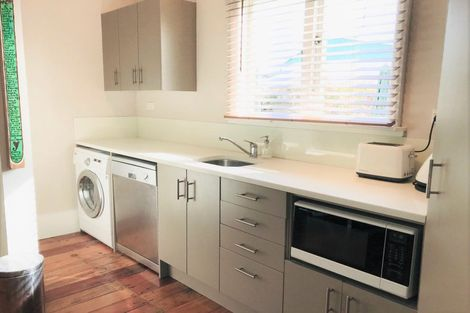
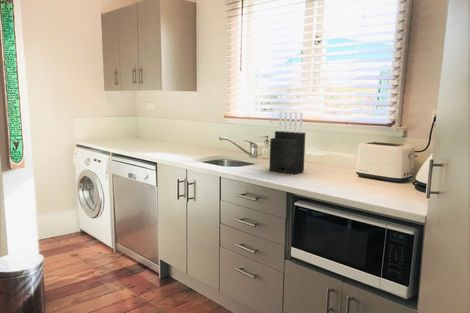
+ knife block (286, 142)
